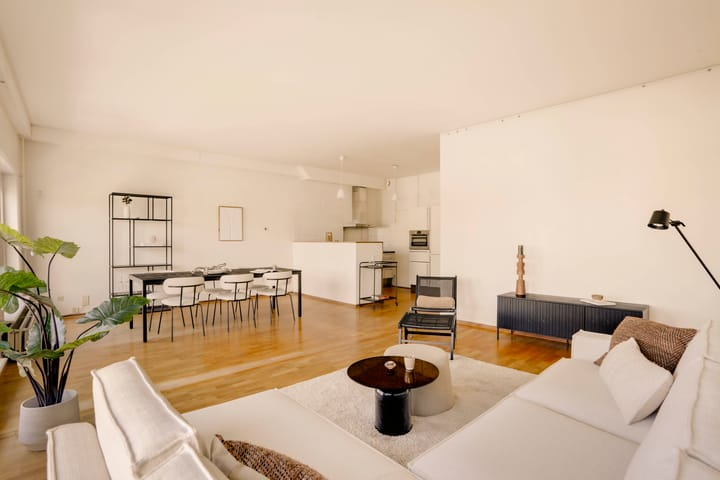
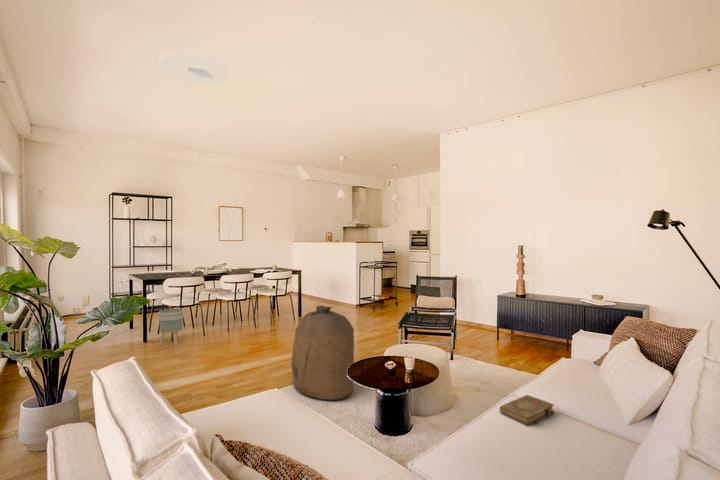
+ book (527, 409)
+ ceiling light (195, 67)
+ planter (171, 327)
+ bag (322, 346)
